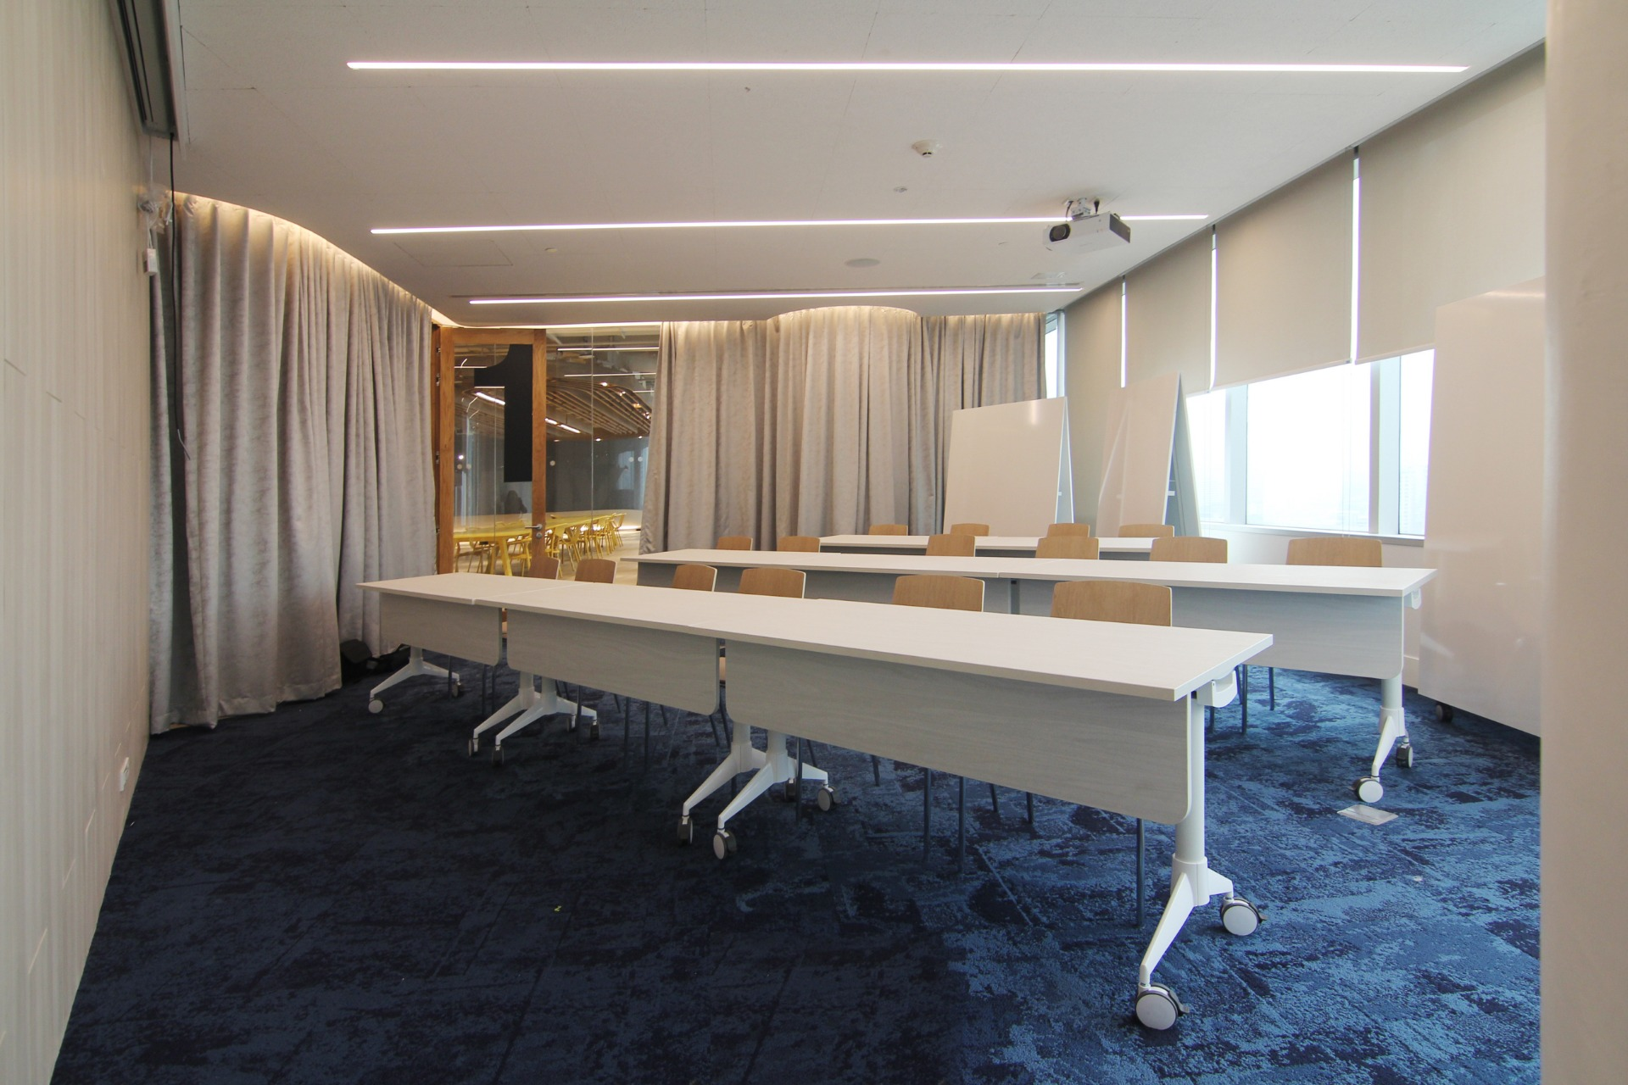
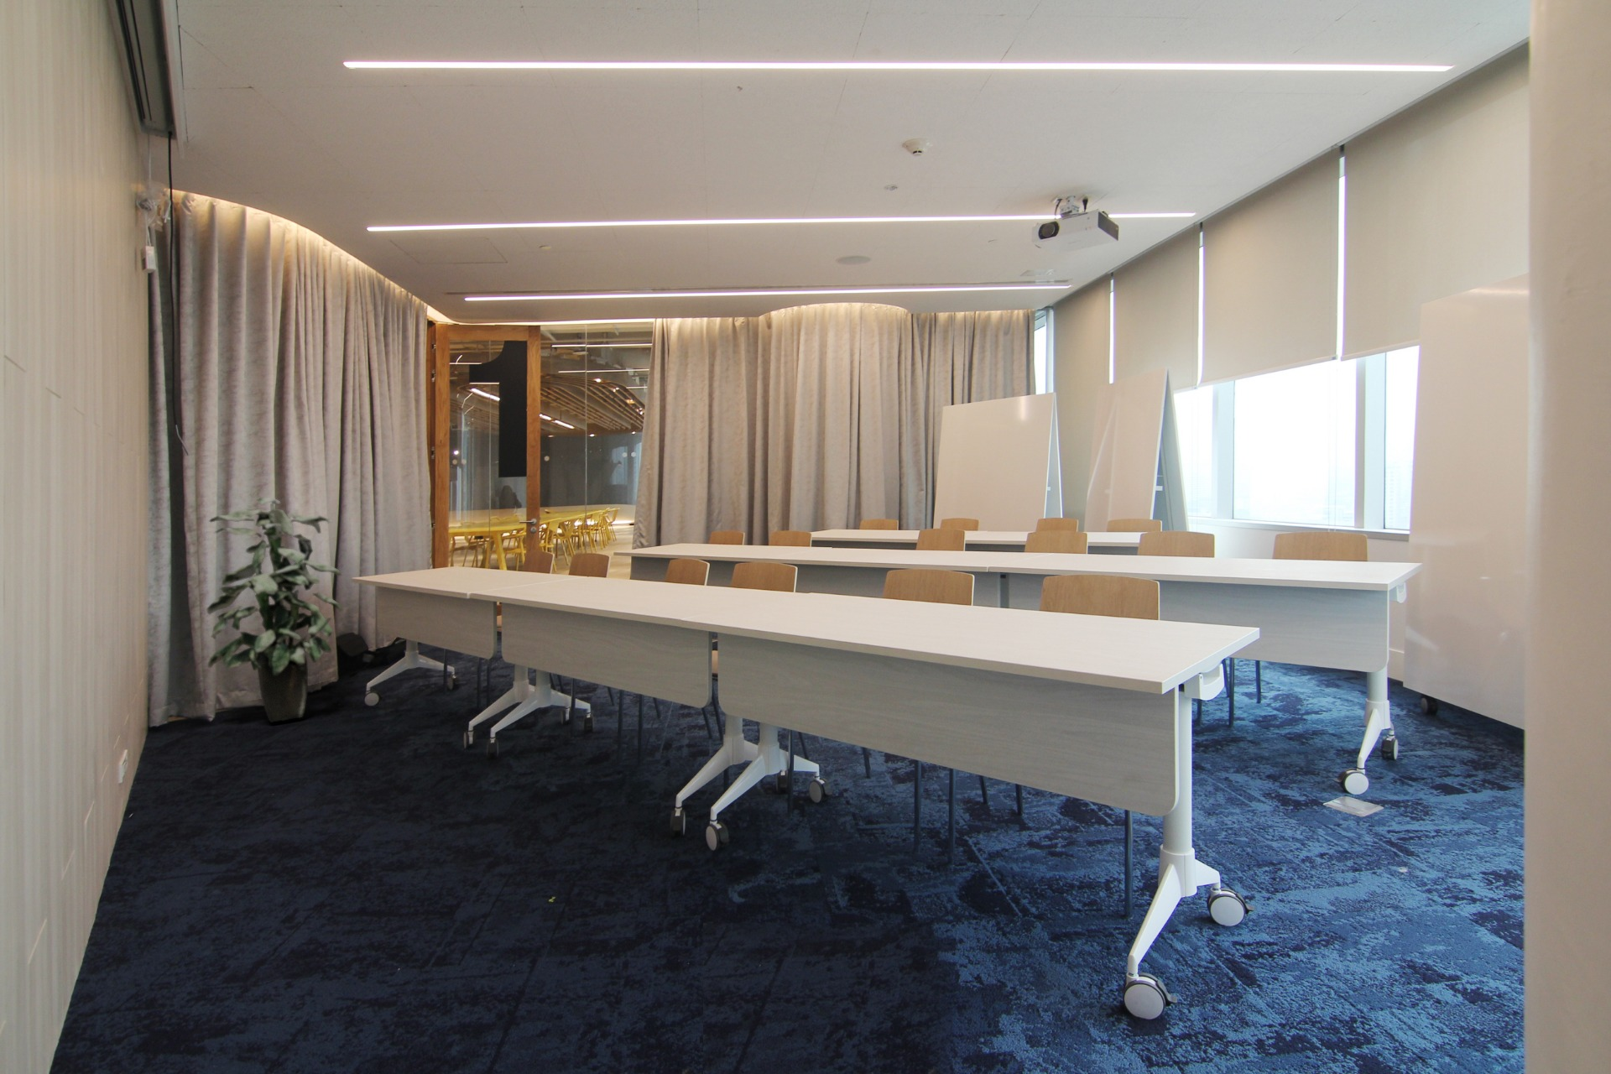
+ indoor plant (273, 609)
